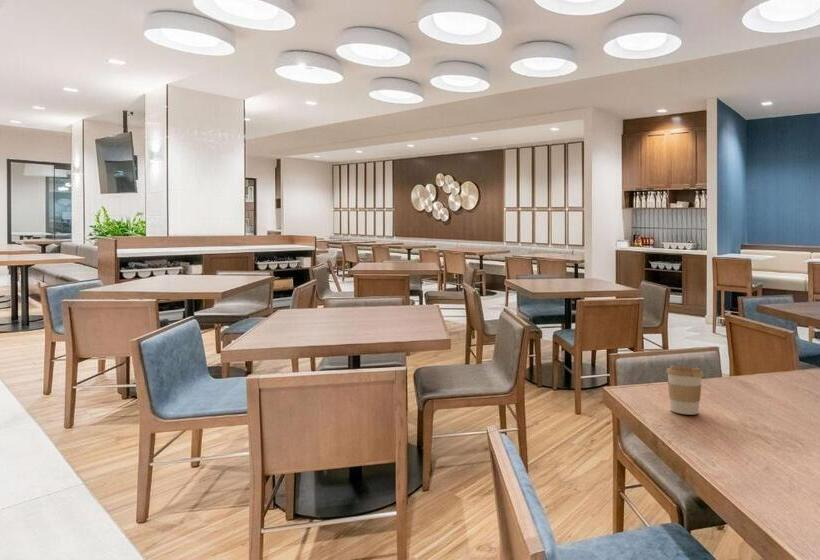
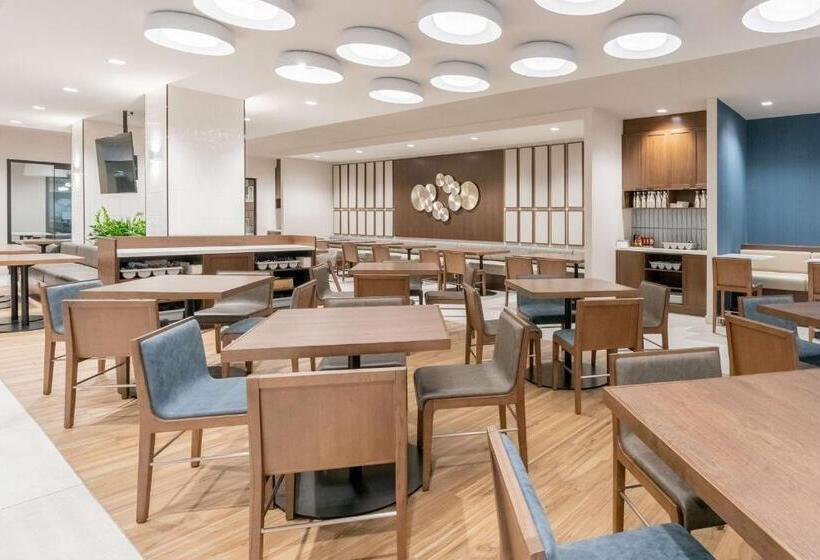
- coffee cup (684, 388)
